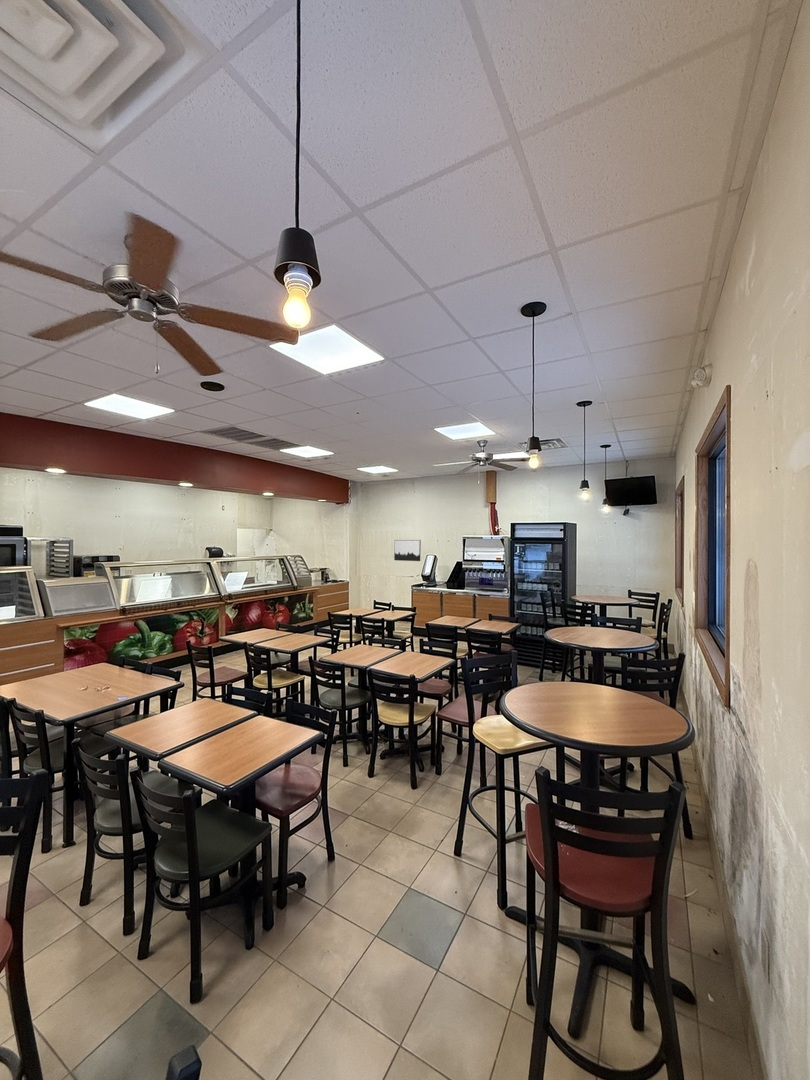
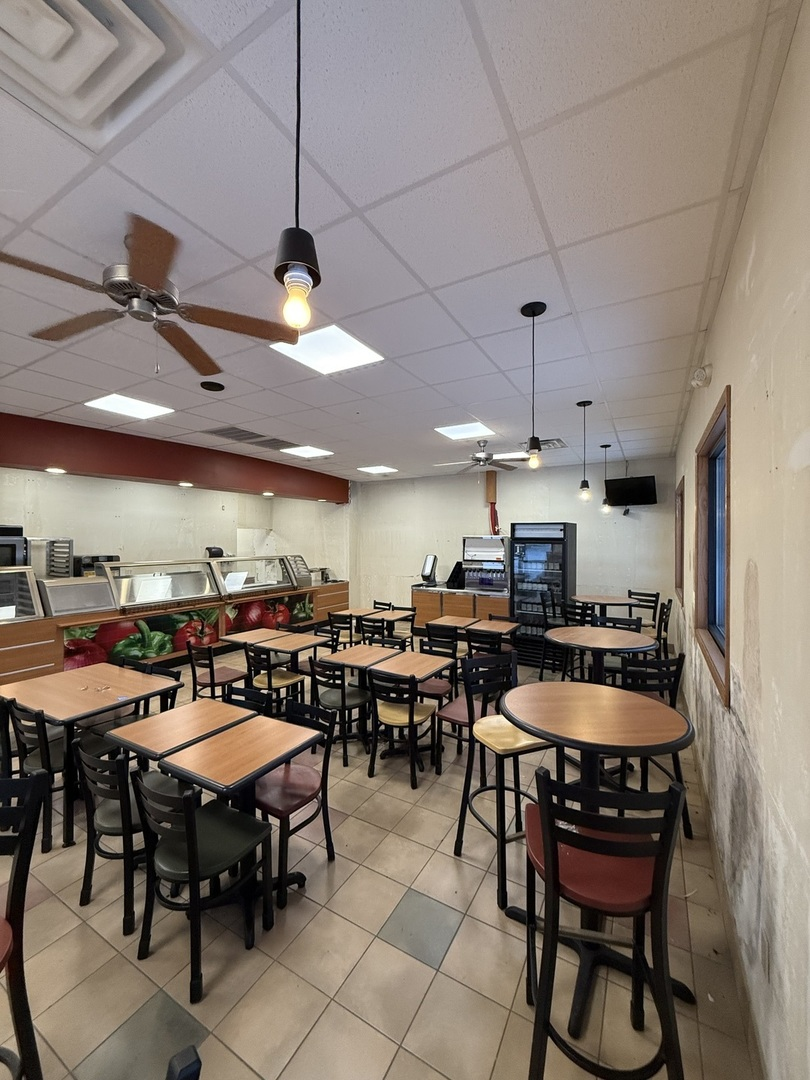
- wall art (407, 550)
